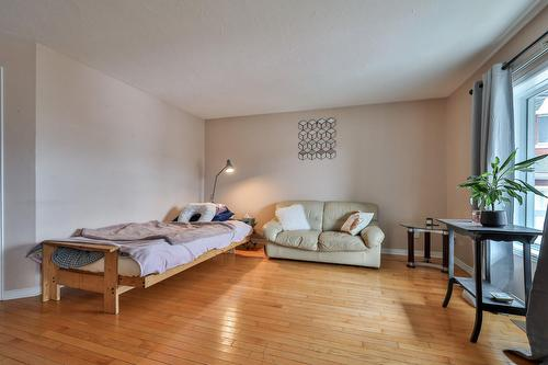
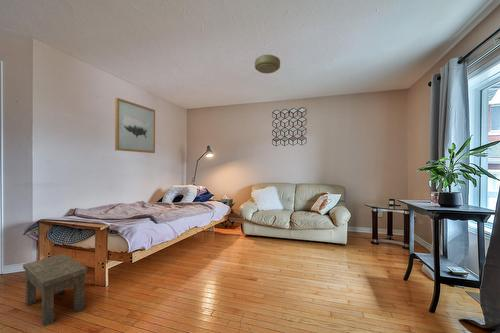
+ wall art (137, 128)
+ side table (54, 286)
+ ceiling light (267, 64)
